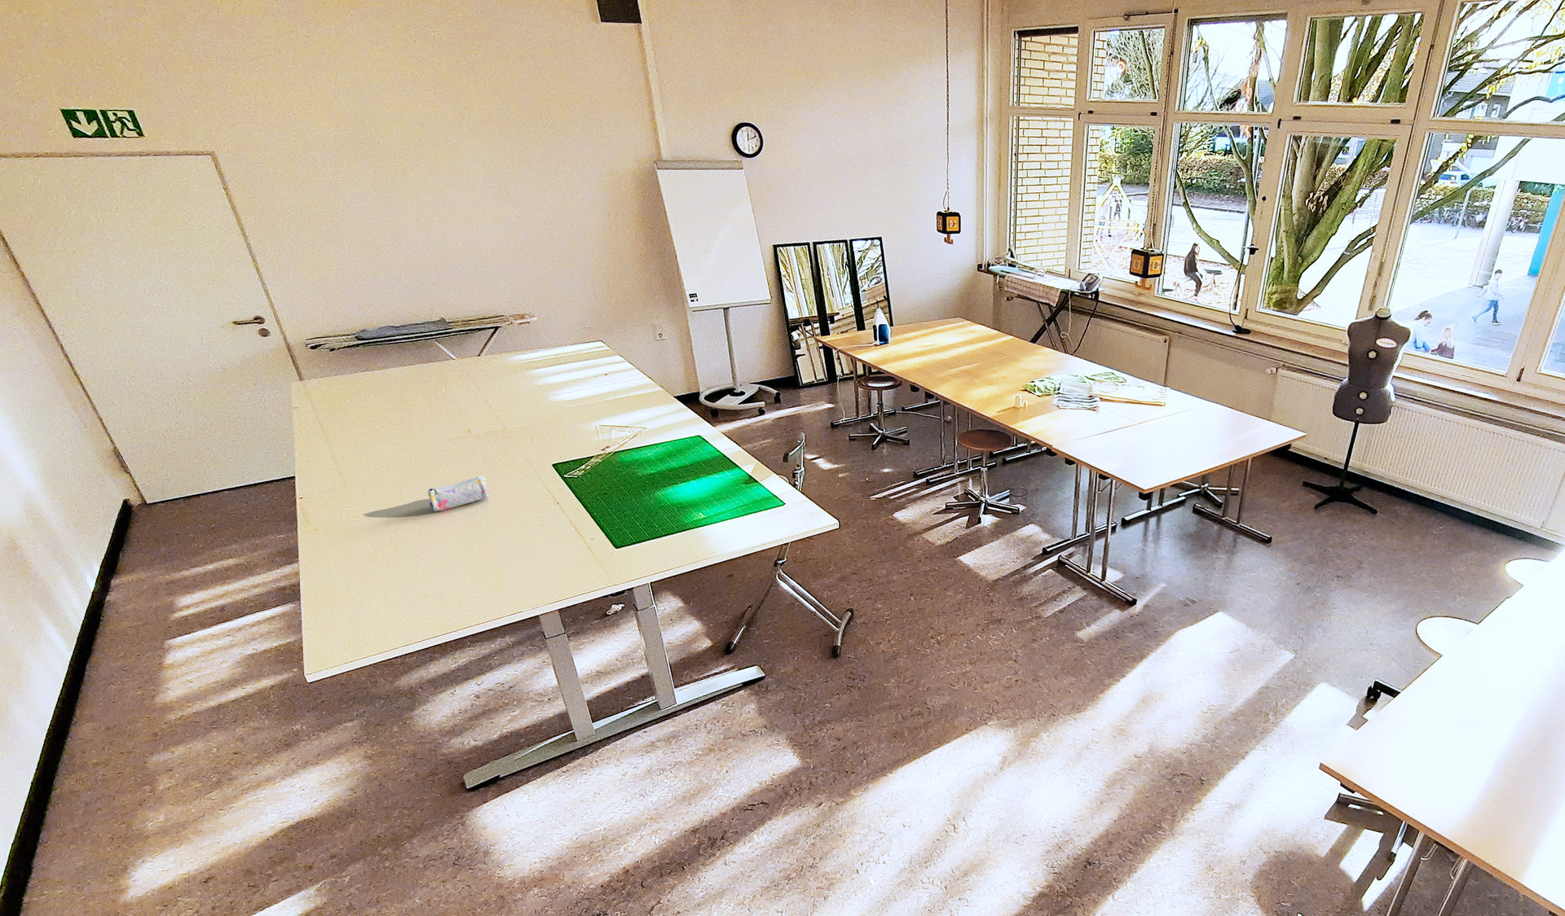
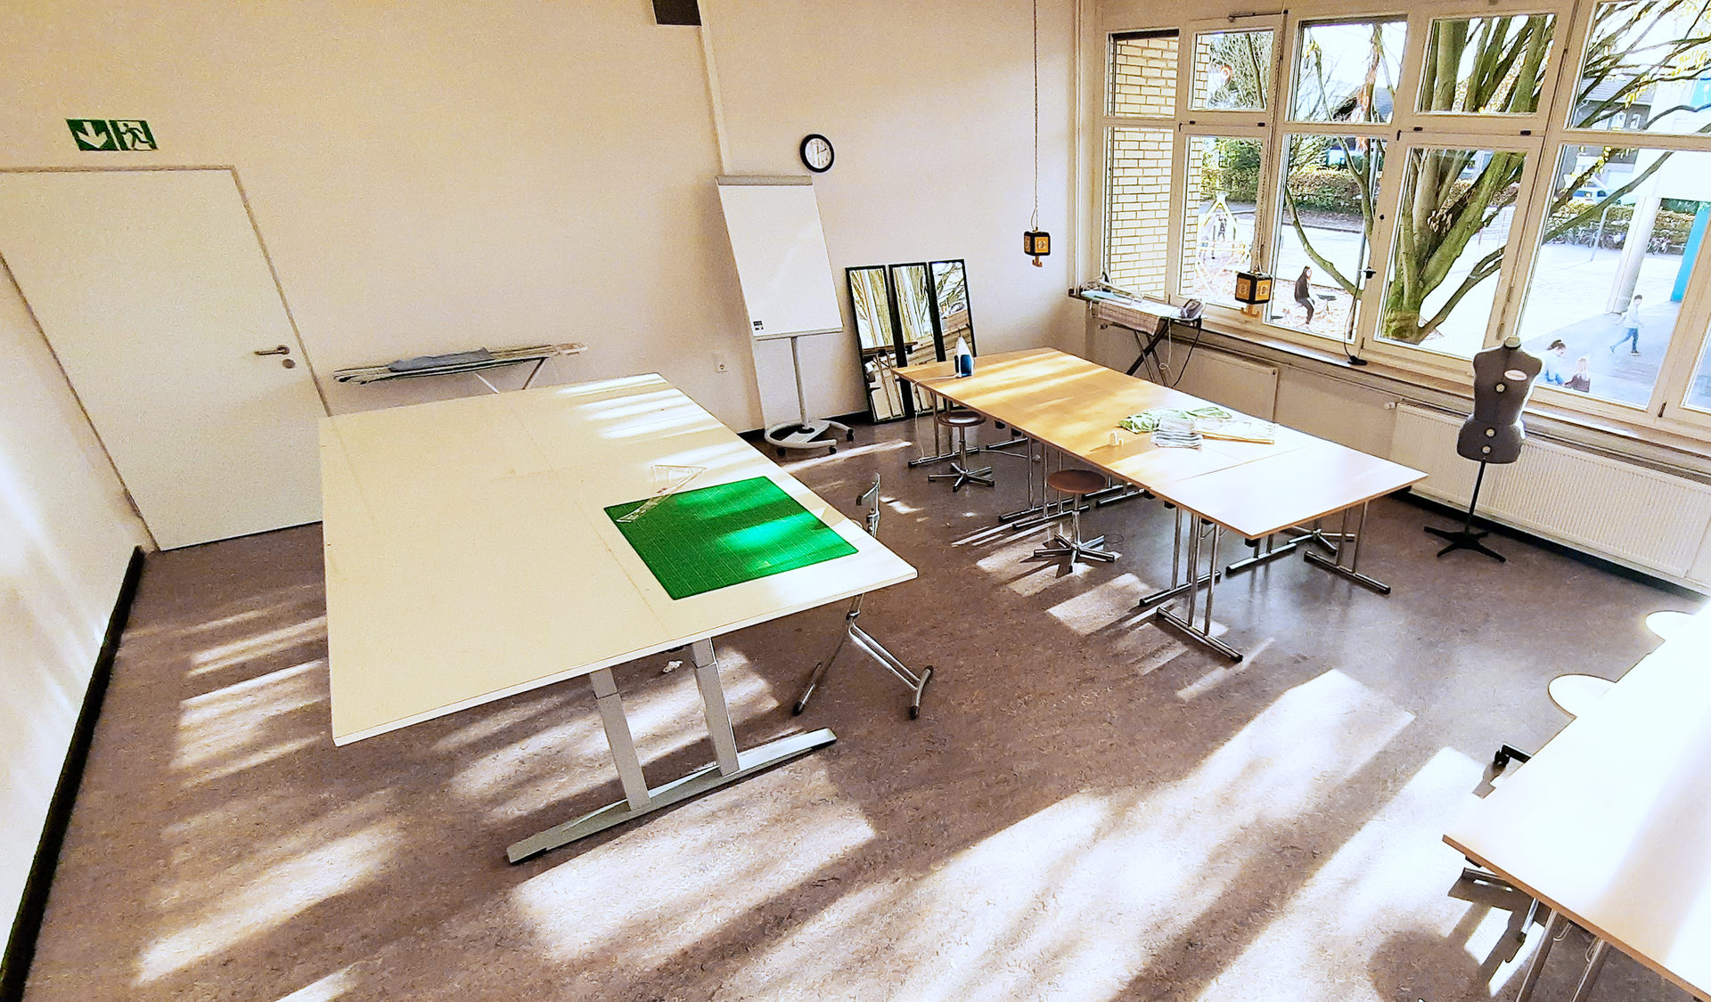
- pencil case (458, 493)
